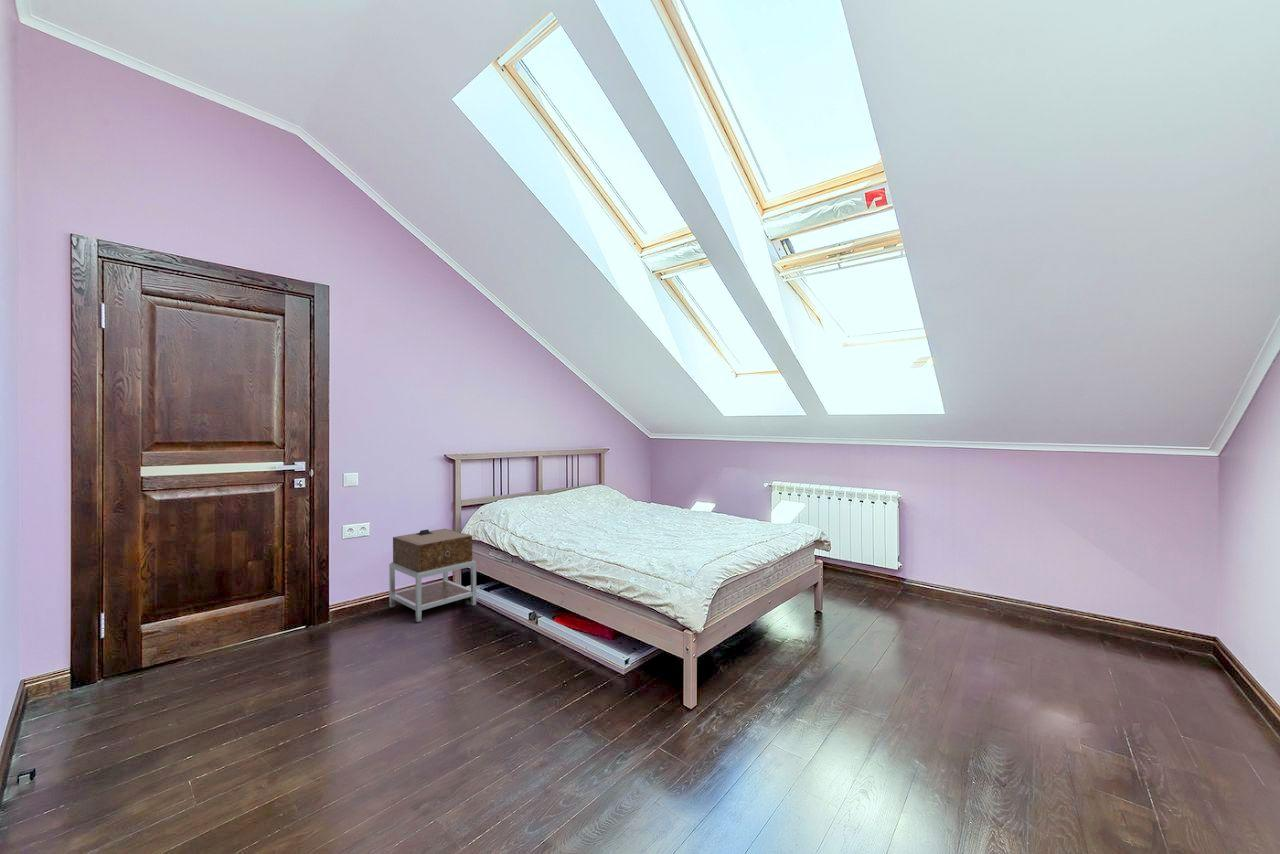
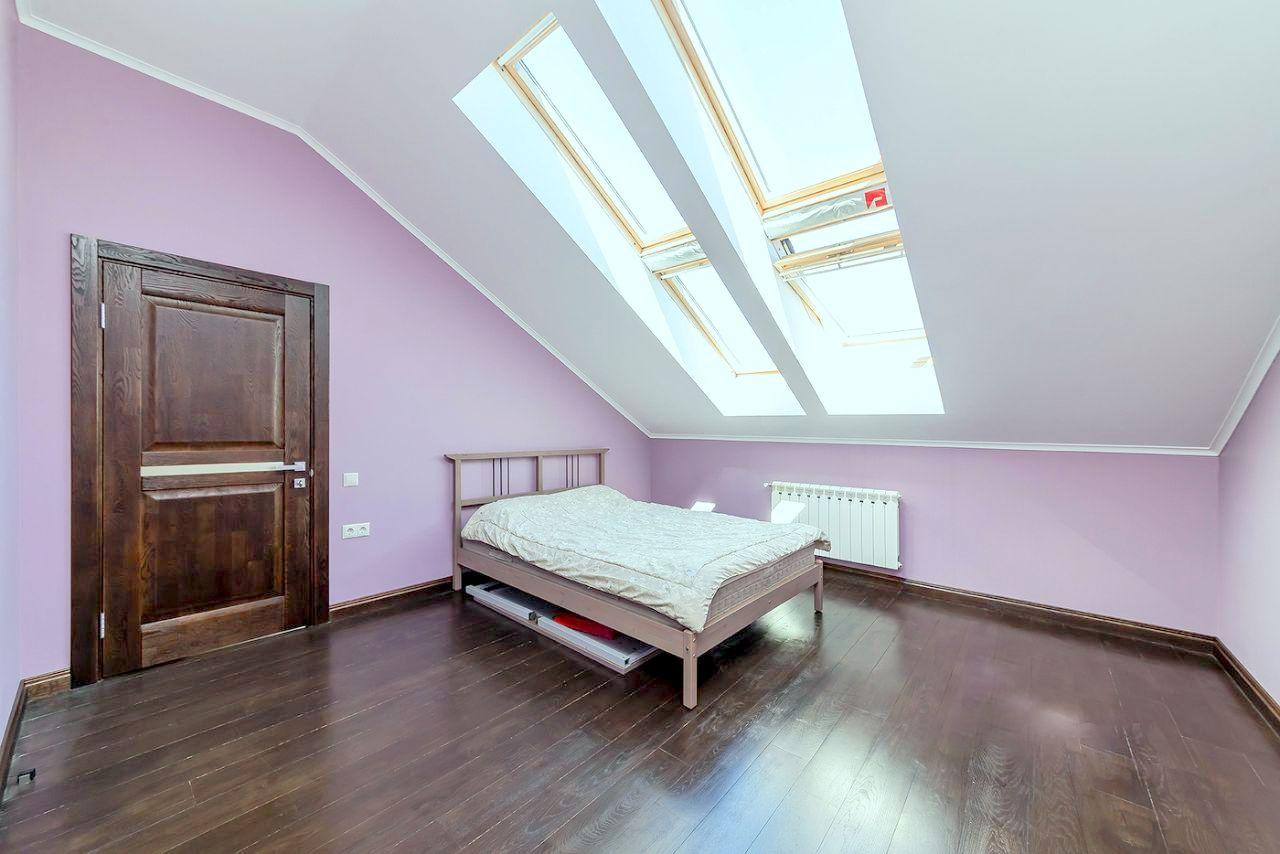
- nightstand (433, 569)
